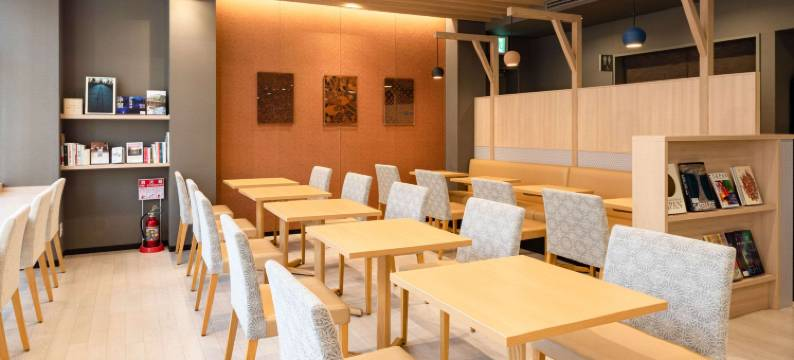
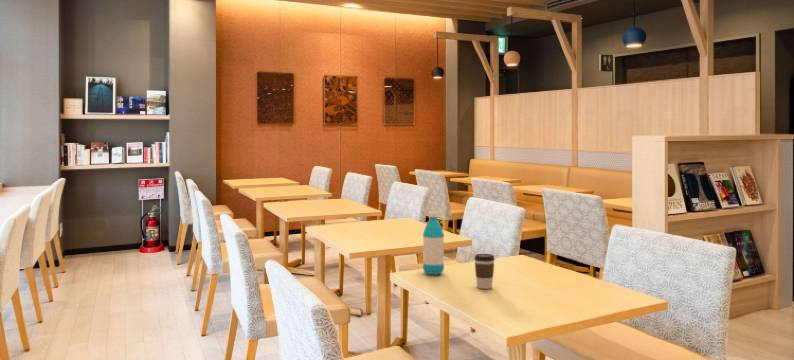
+ water bottle (433, 242)
+ coffee cup (484, 271)
